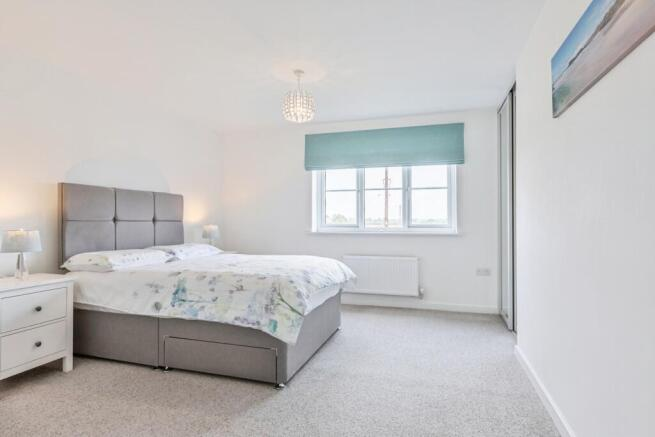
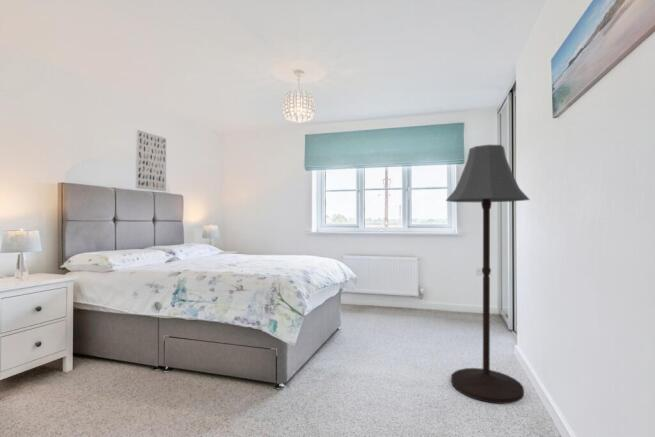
+ floor lamp (486, 267)
+ wall art (151, 162)
